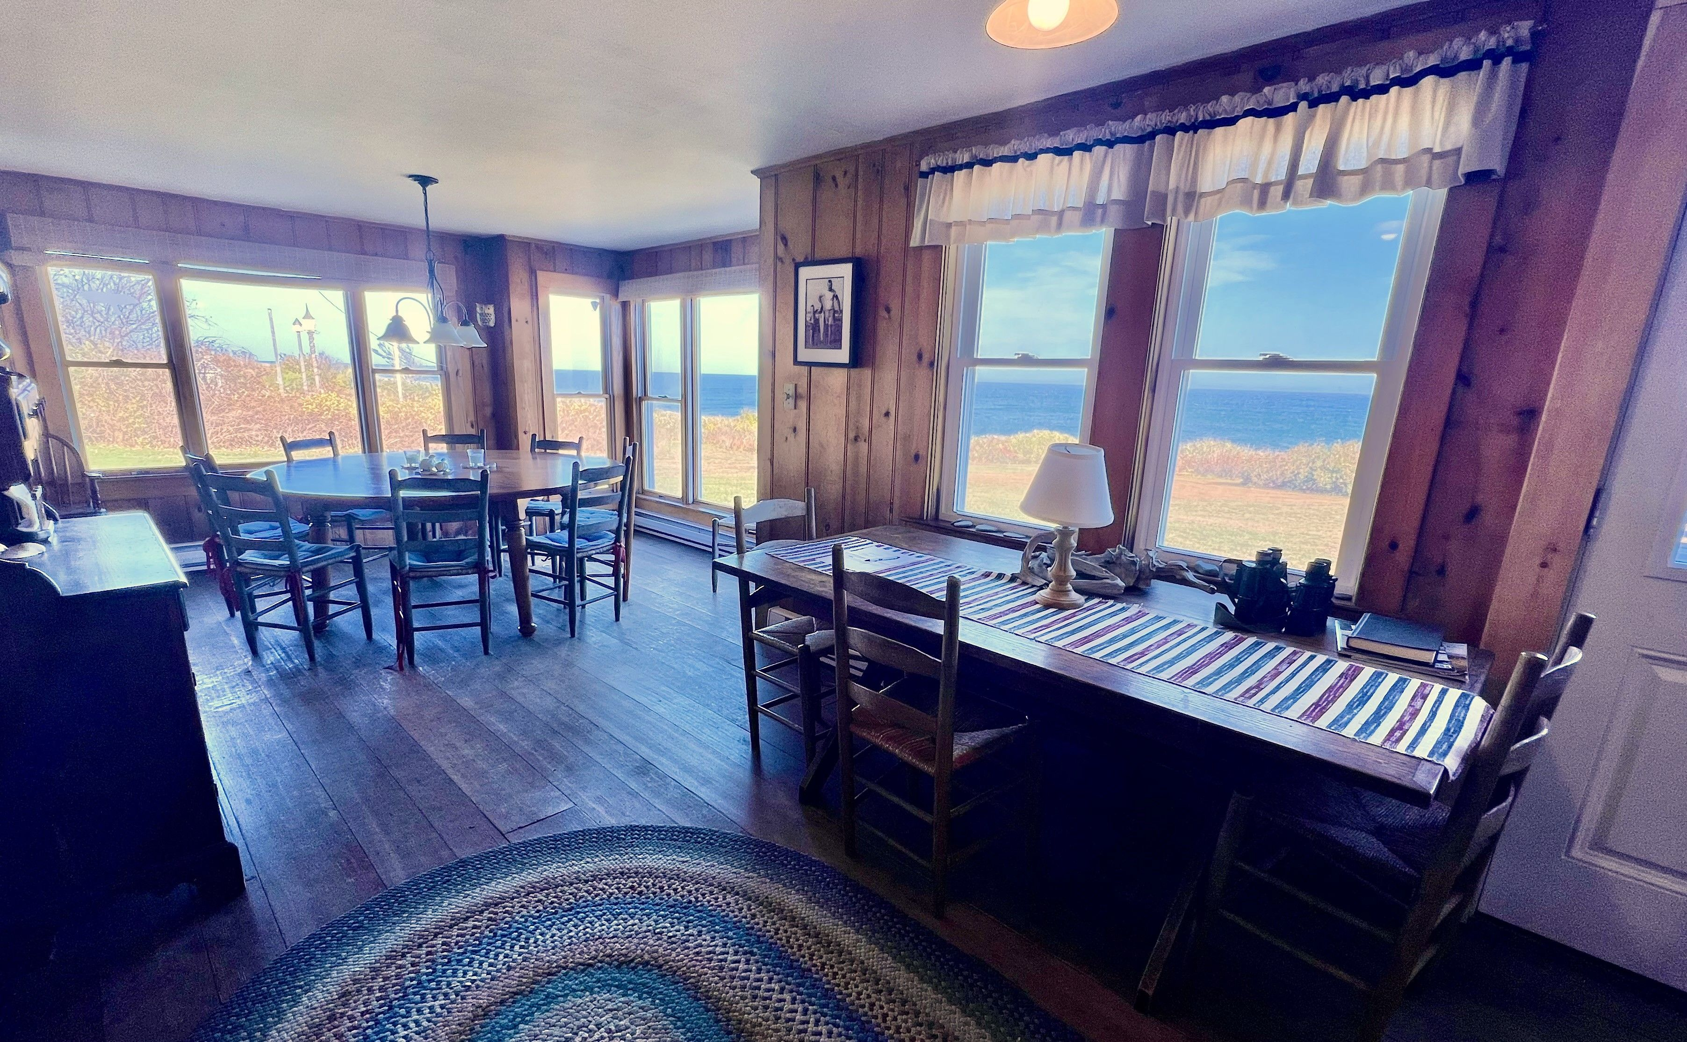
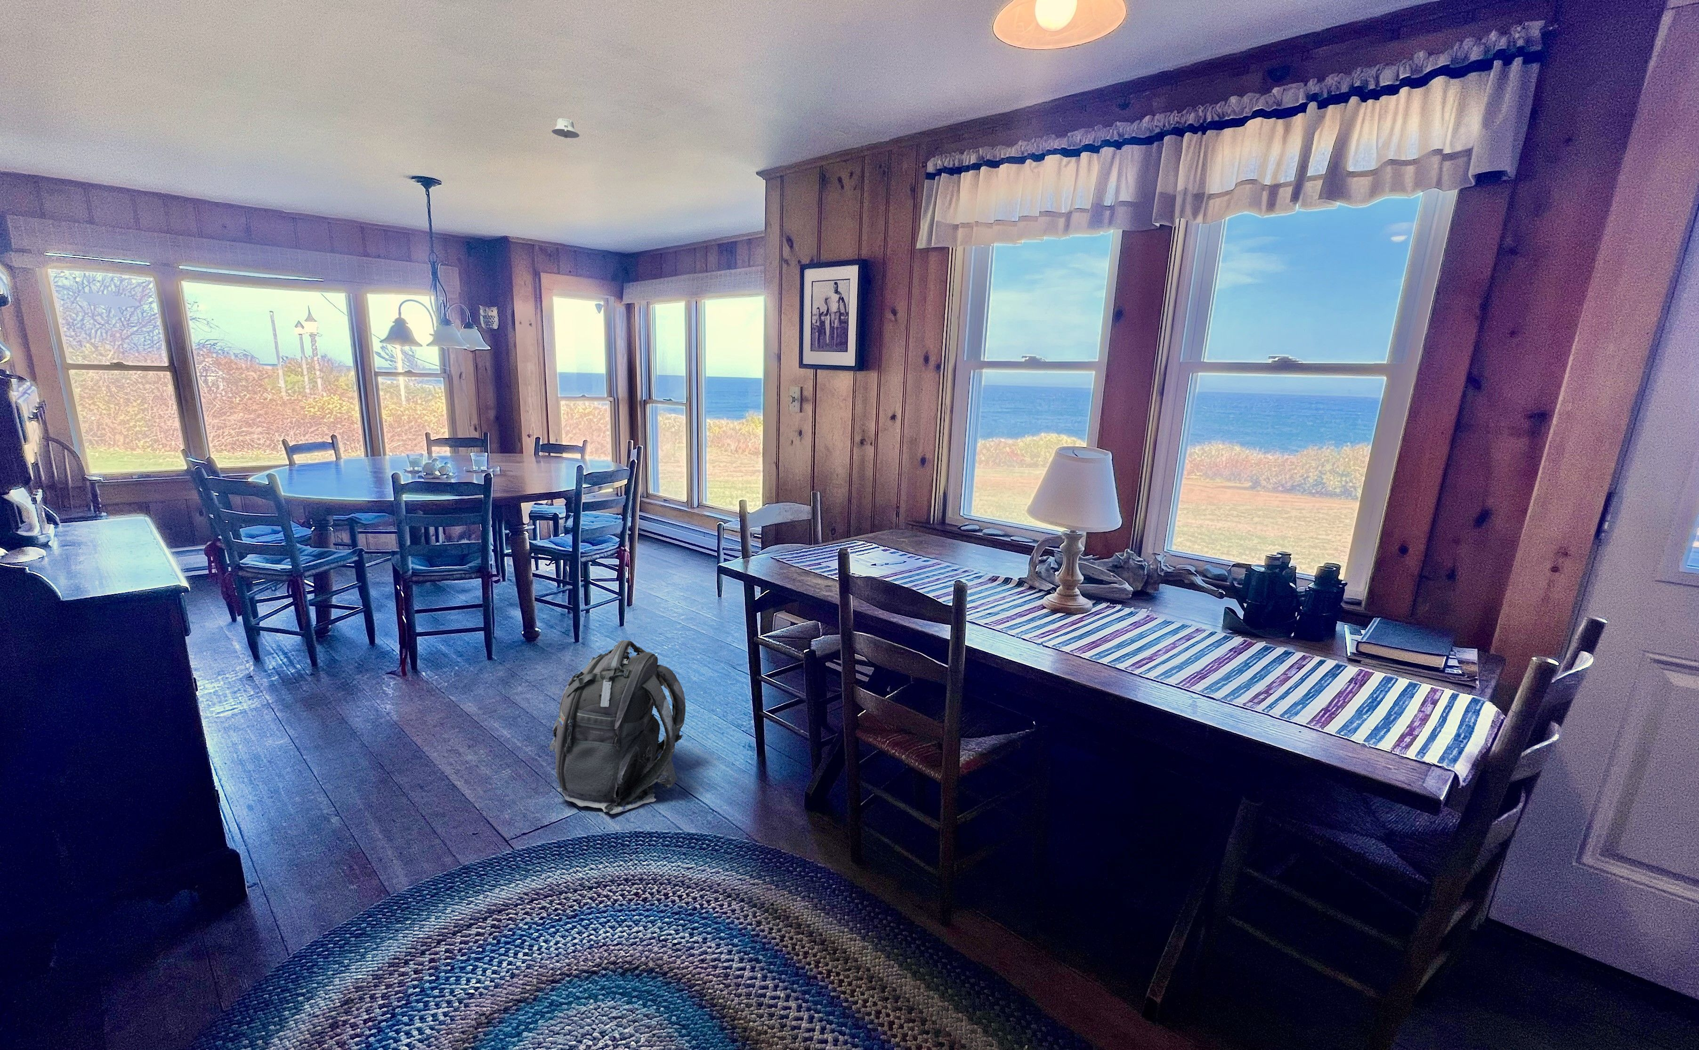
+ backpack (619, 714)
+ recessed light (566, 129)
